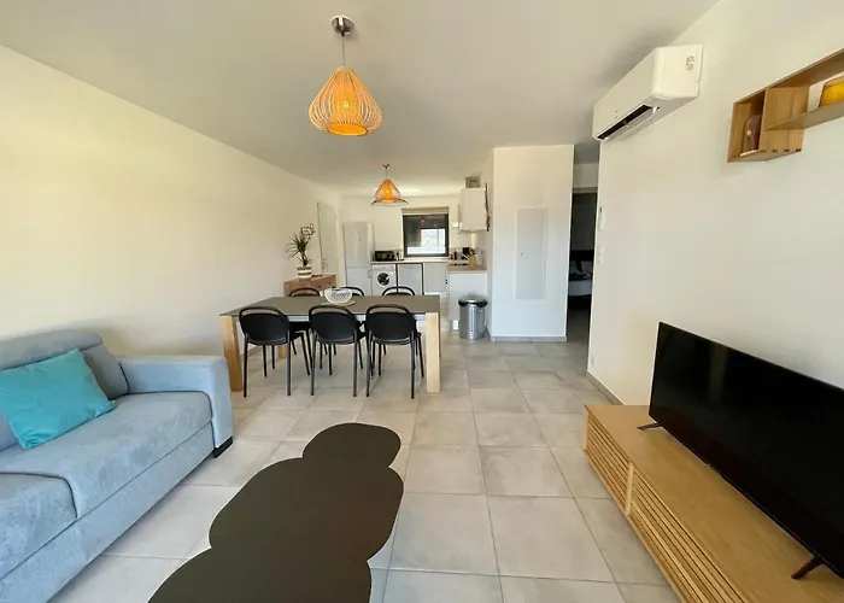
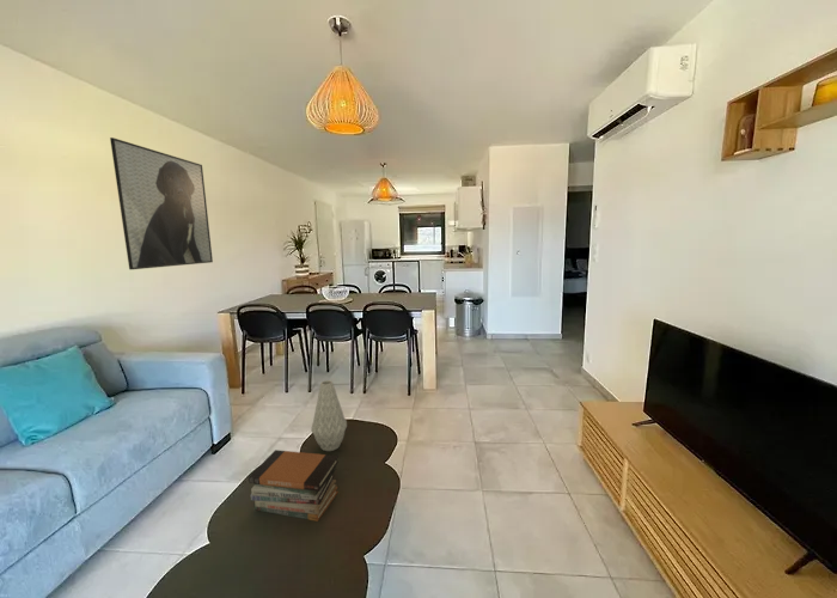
+ book stack (295, 483)
+ vase (328, 414)
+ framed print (170, 210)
